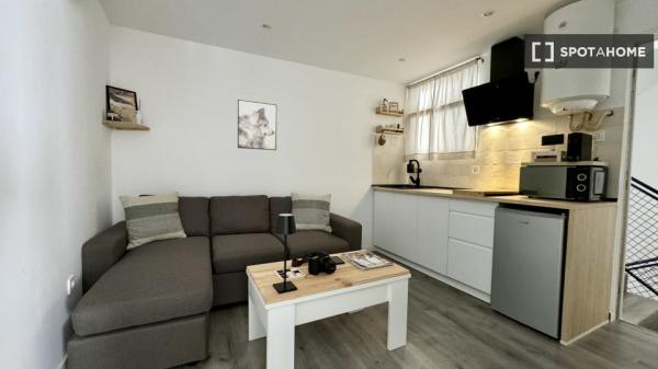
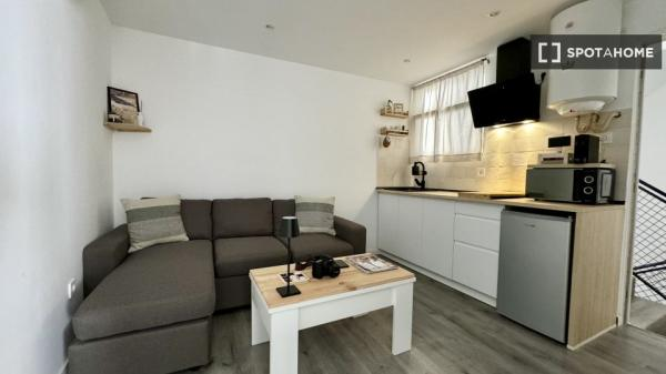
- wall art (257, 125)
